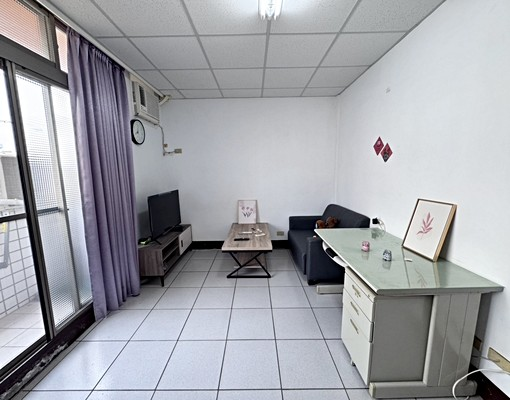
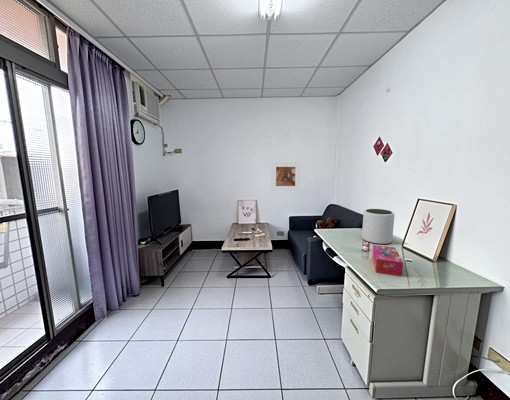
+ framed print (285, 176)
+ plant pot (377, 225)
+ tissue box (386, 259)
